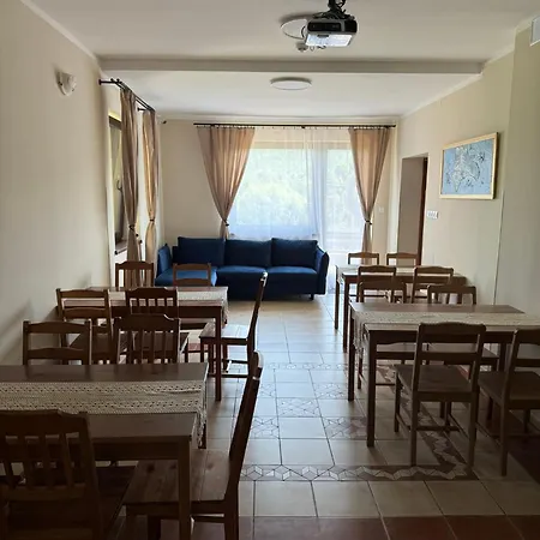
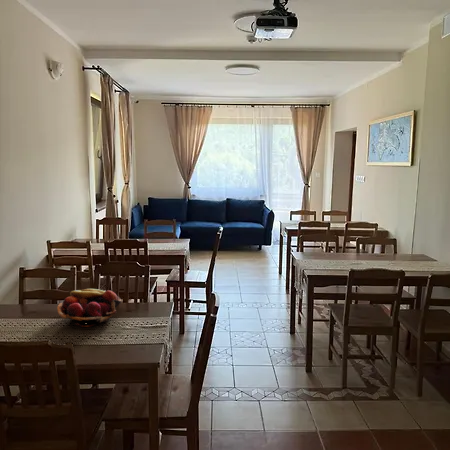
+ fruit basket (89, 304)
